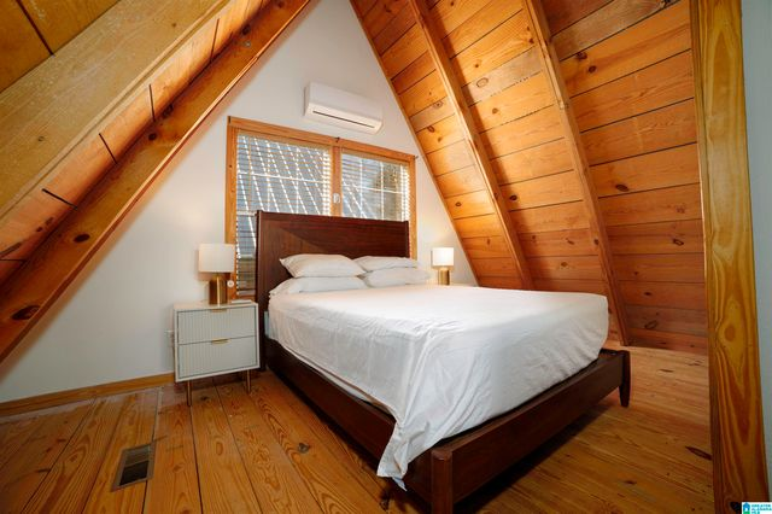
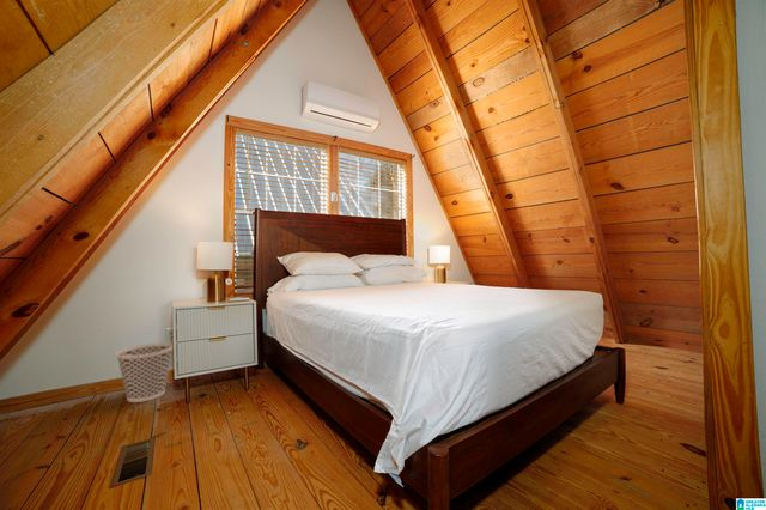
+ wastebasket (146, 371)
